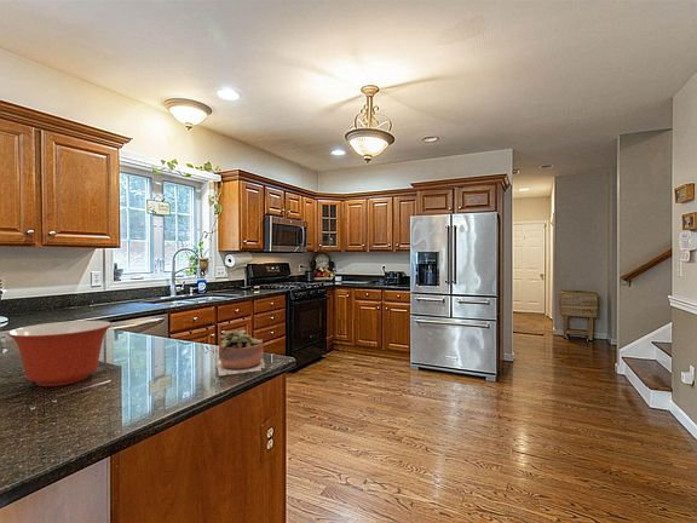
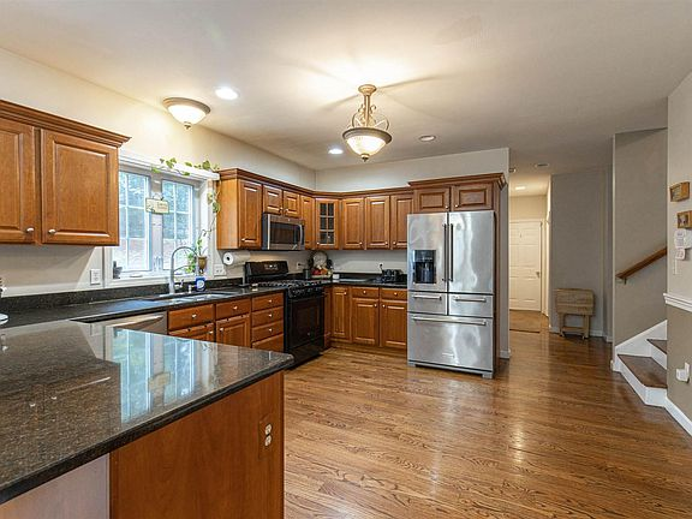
- succulent plant (241, 346)
- mixing bowl (63, 352)
